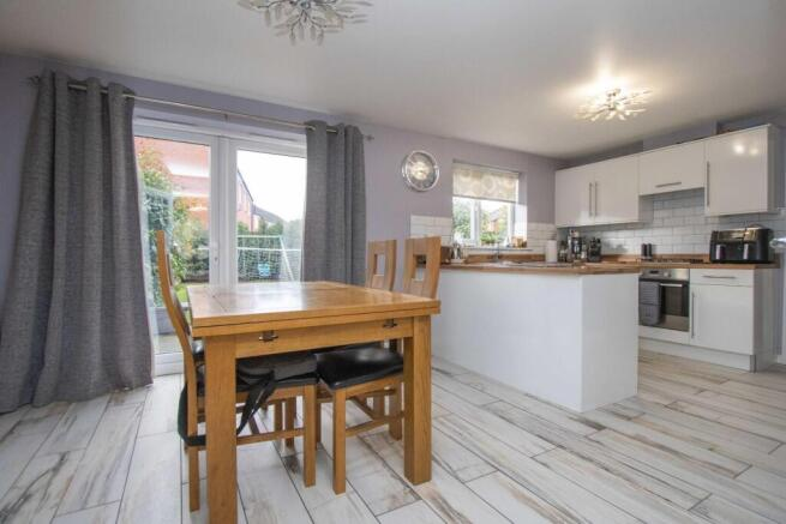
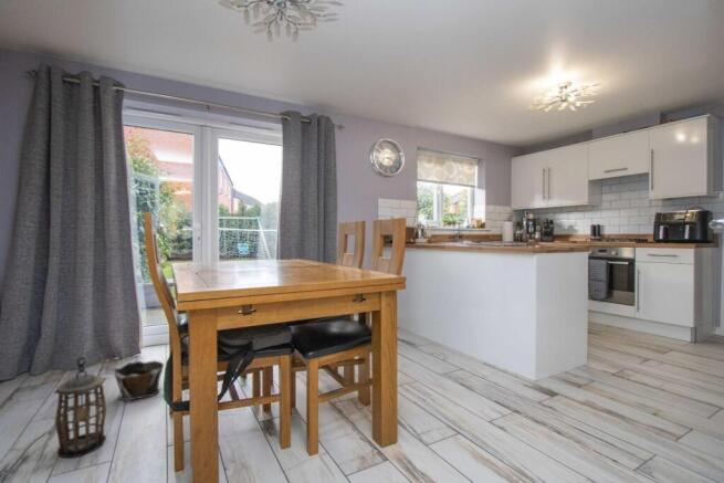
+ lantern (81, 402)
+ clay pot (139, 374)
